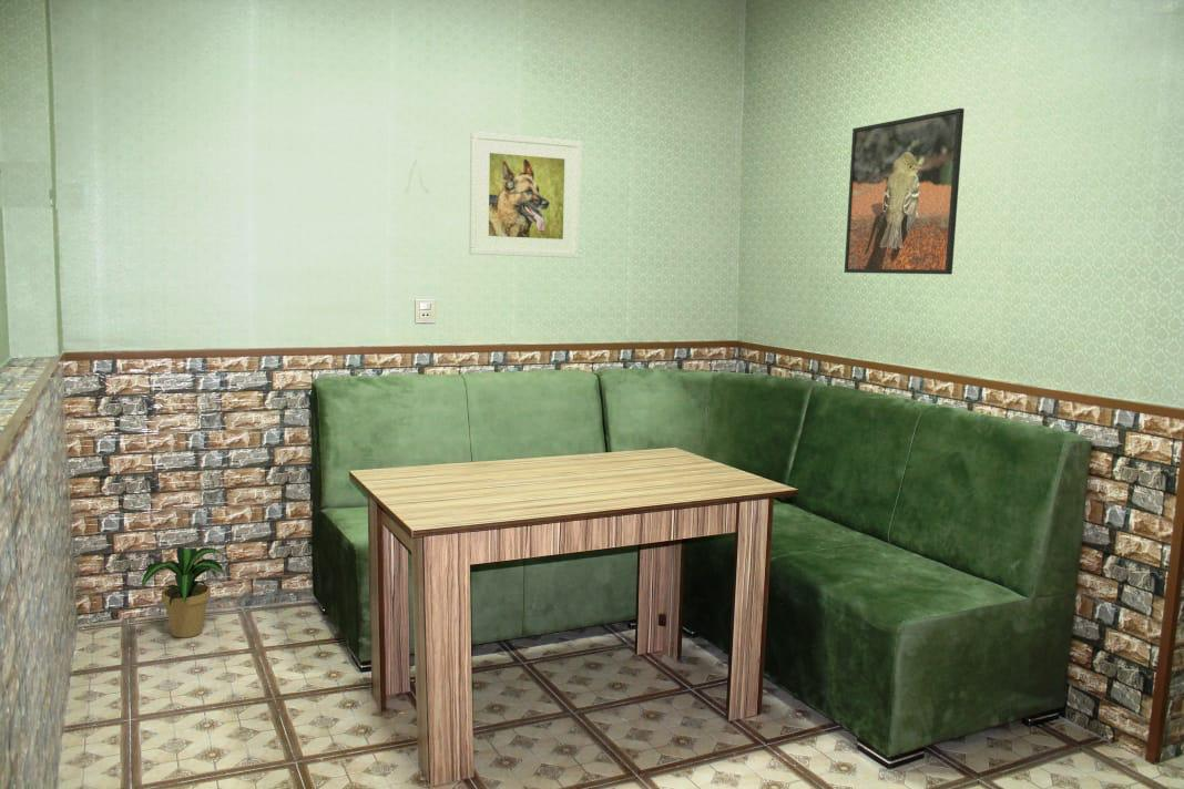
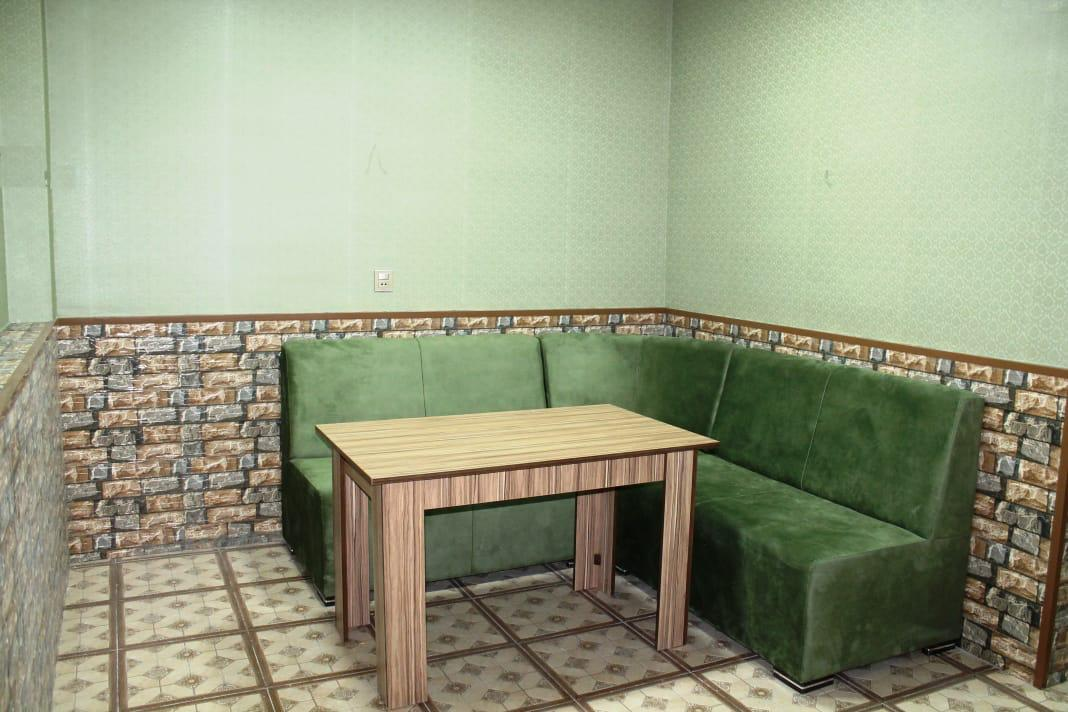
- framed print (527, 196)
- potted plant (186, 592)
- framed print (899, 196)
